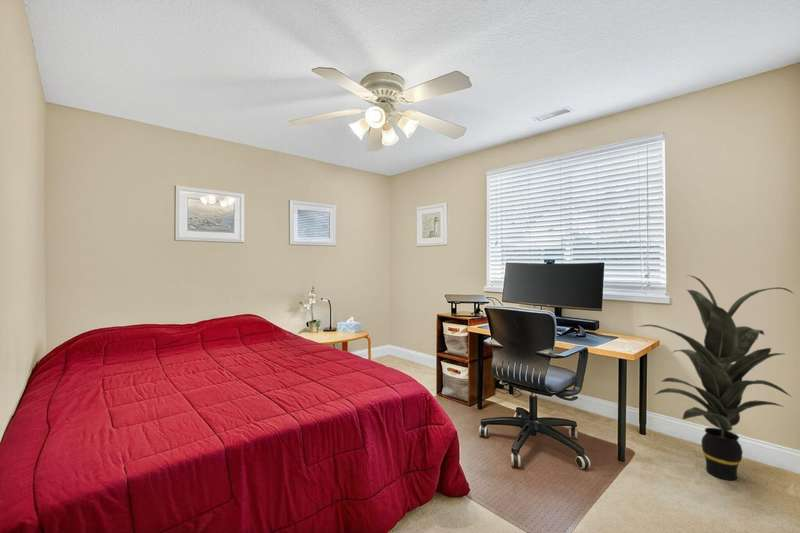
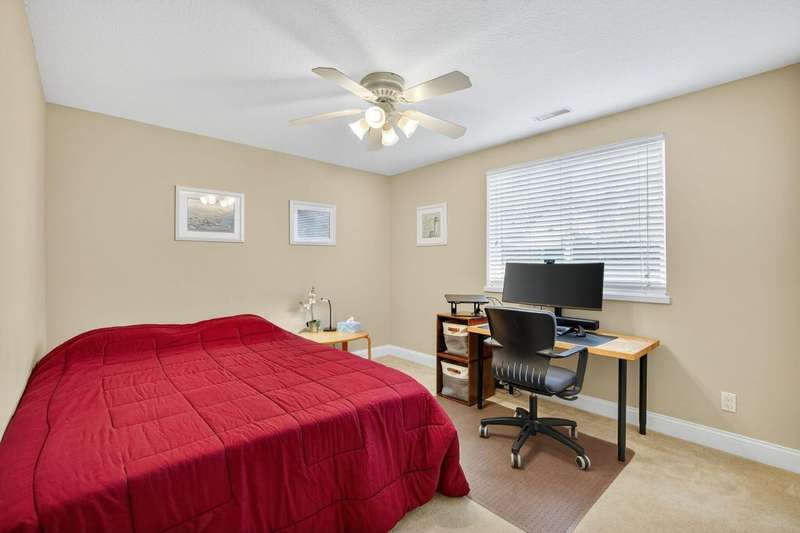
- indoor plant (713, 372)
